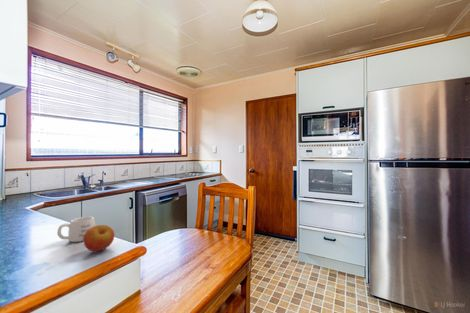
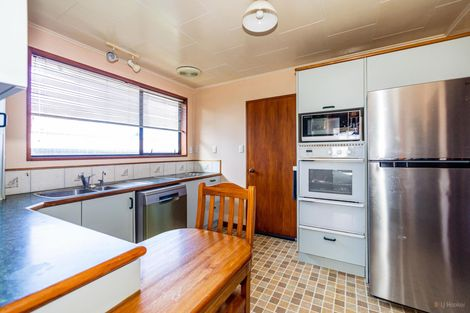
- mug (77, 229)
- apple (99, 237)
